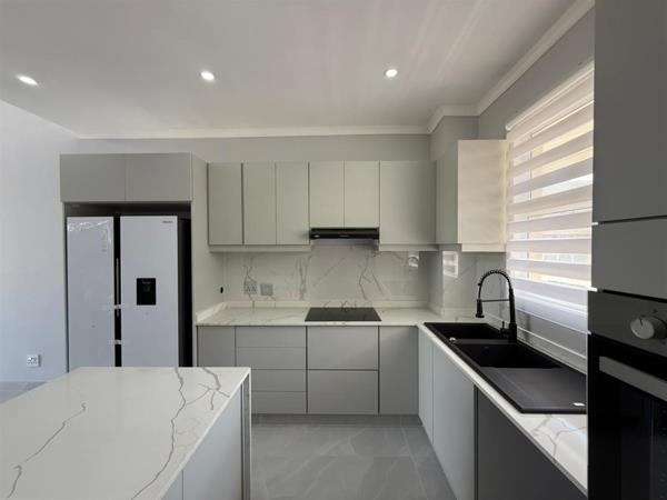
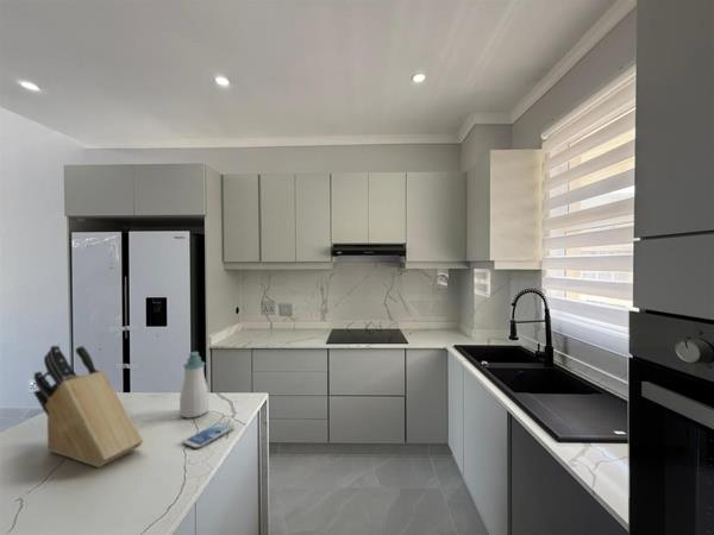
+ smartphone (209, 434)
+ soap bottle (194, 383)
+ knife block (86, 397)
